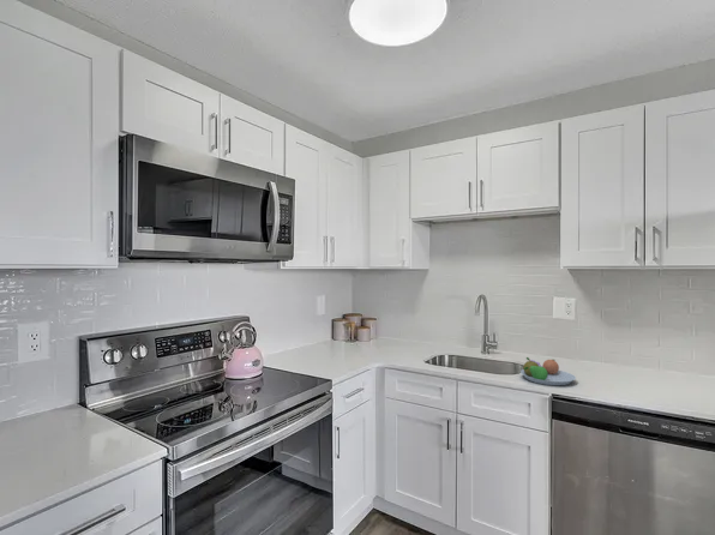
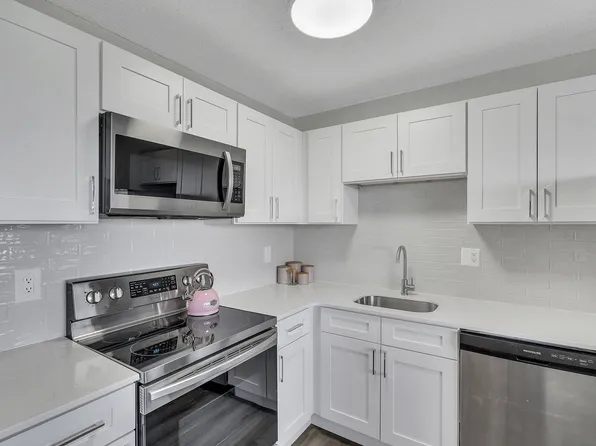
- fruit bowl (545, 369)
